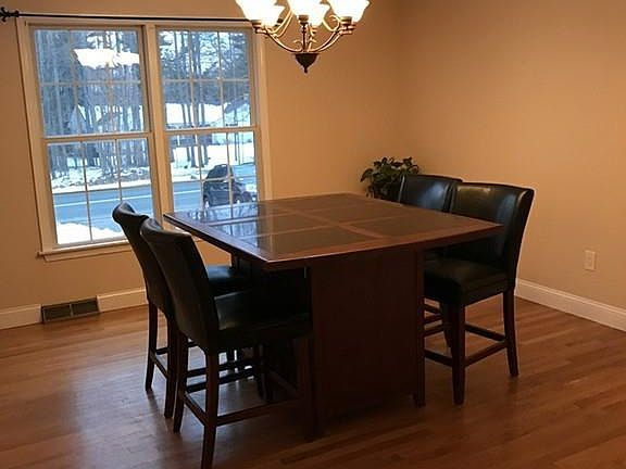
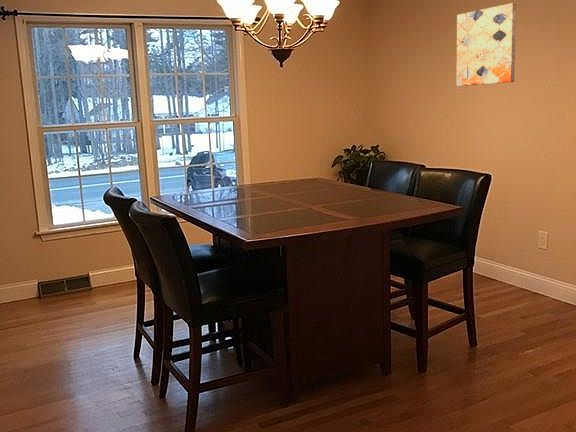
+ wall art (484, 47)
